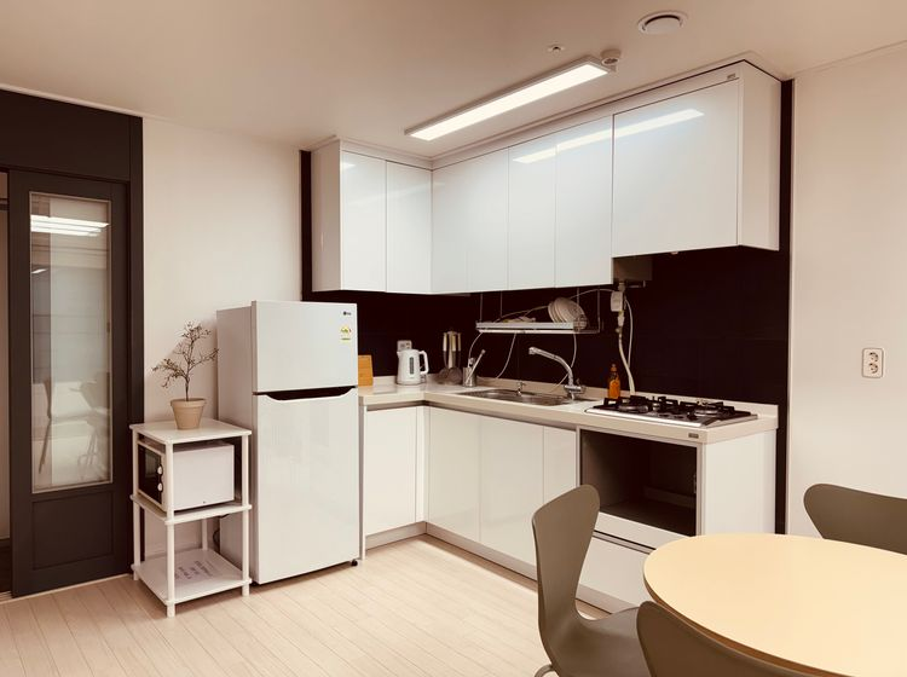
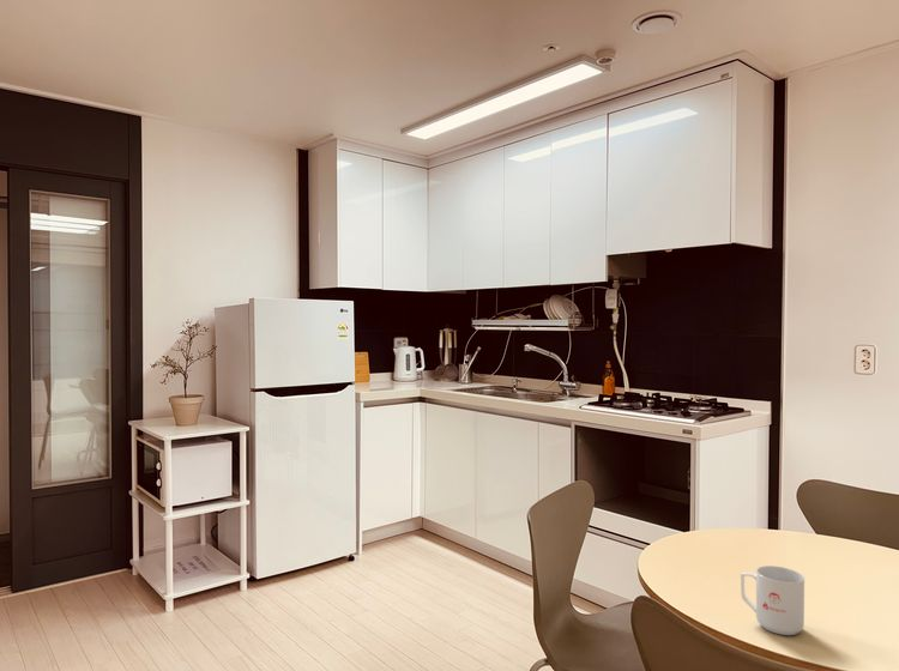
+ mug (771, 598)
